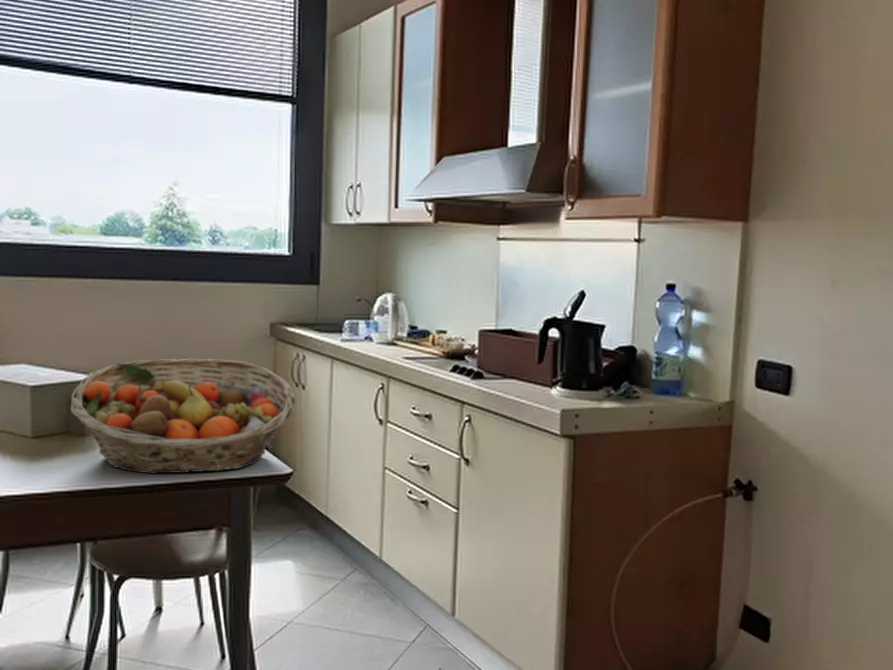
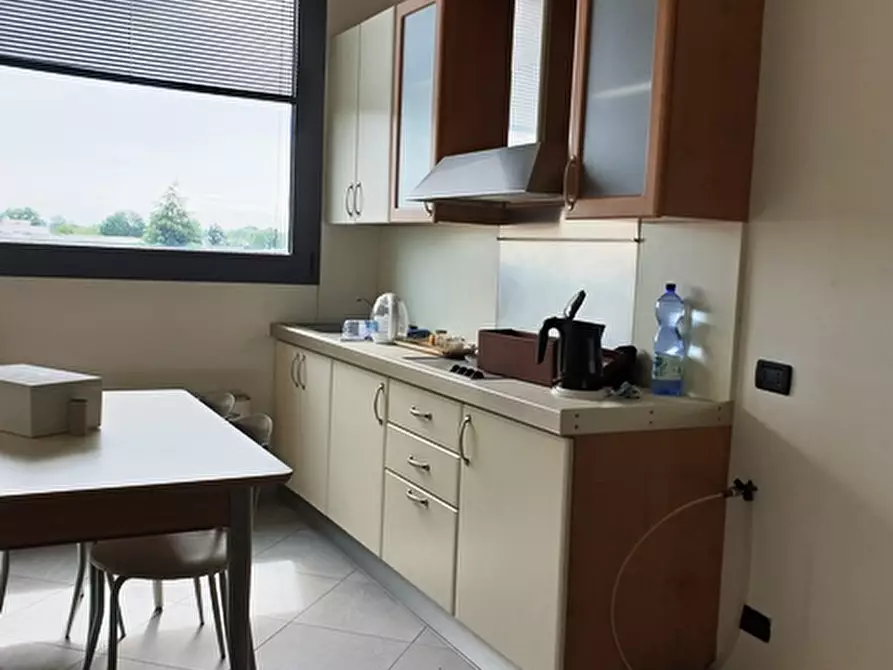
- fruit basket (187, 412)
